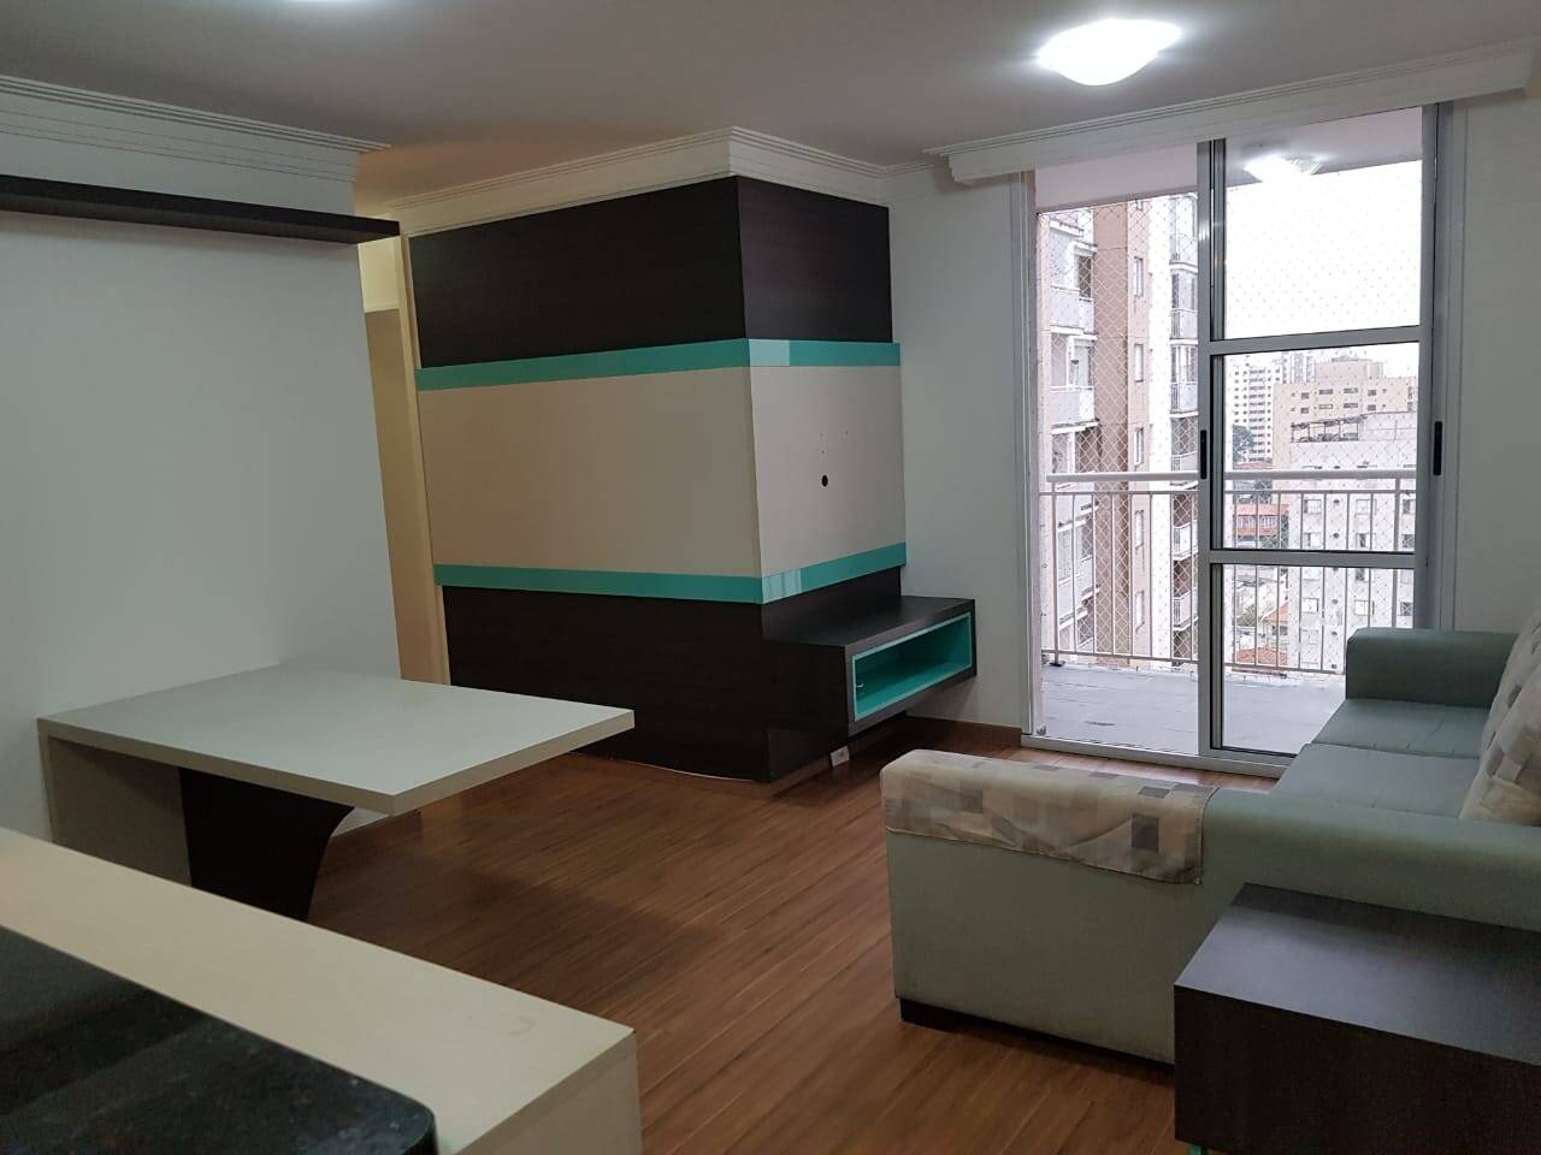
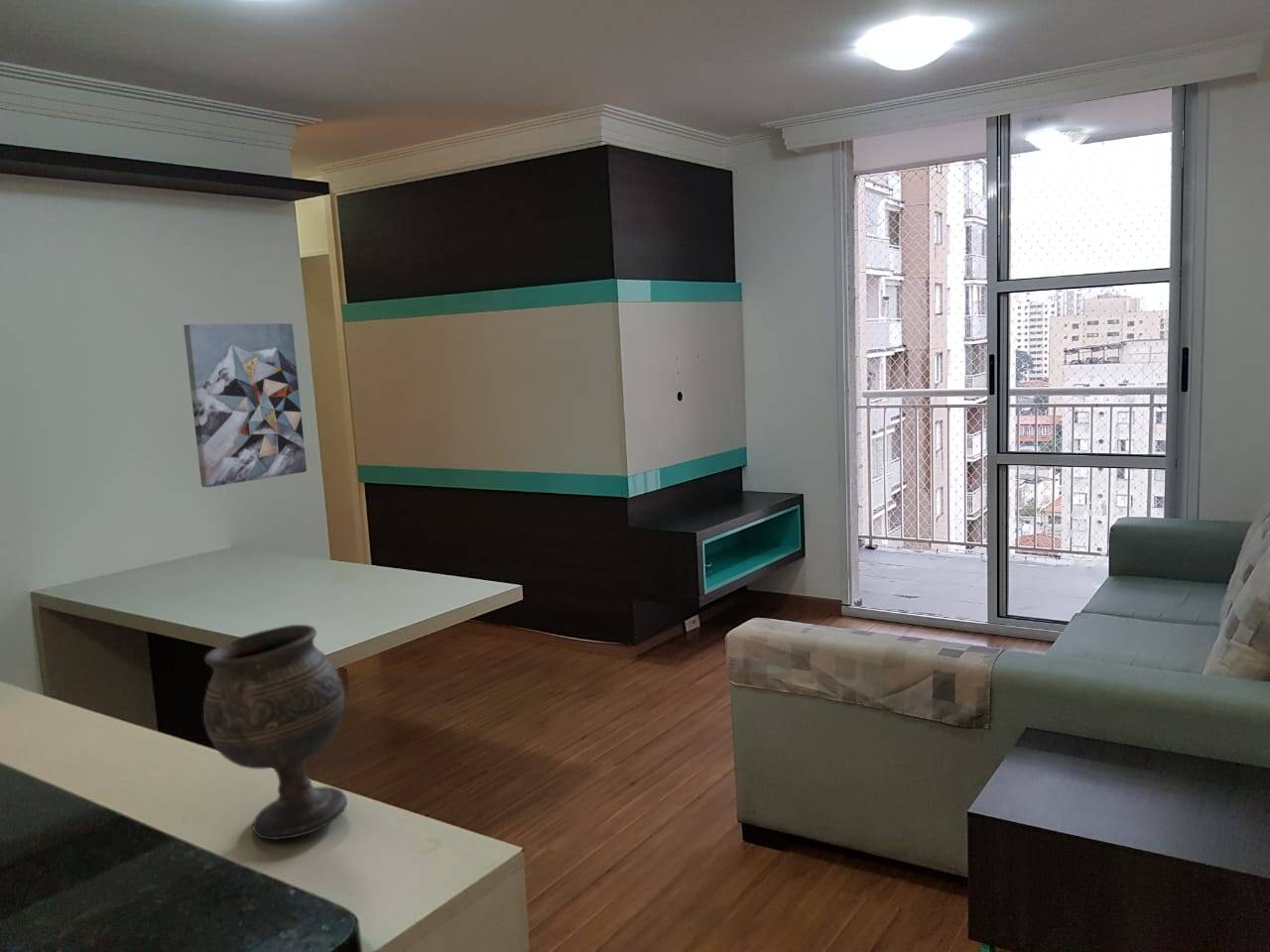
+ goblet (278, 730)
+ wall art (248, 402)
